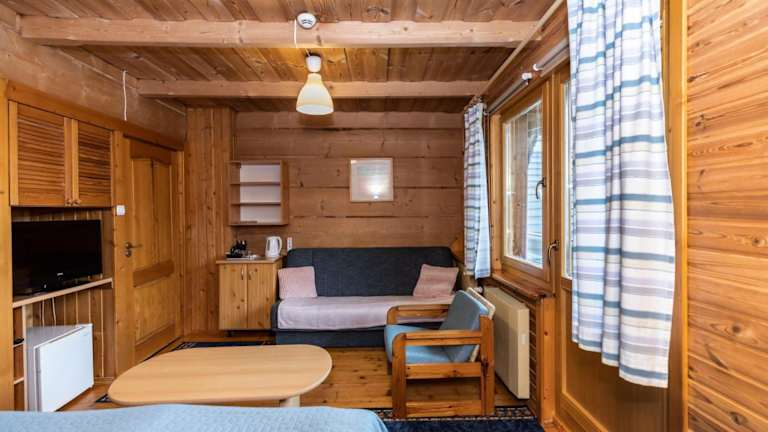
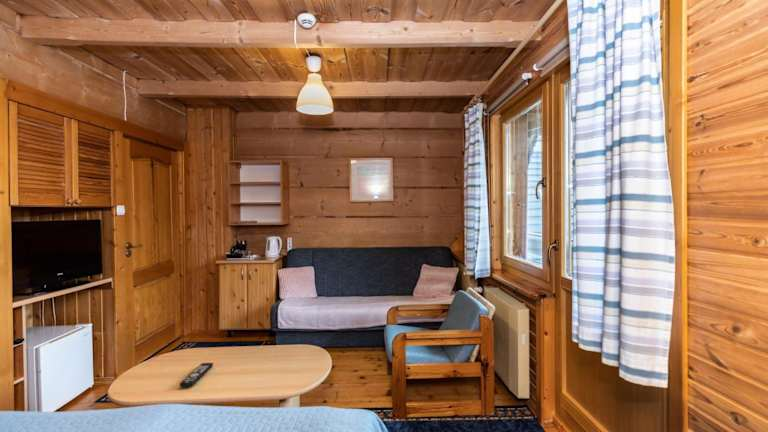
+ remote control (197, 374)
